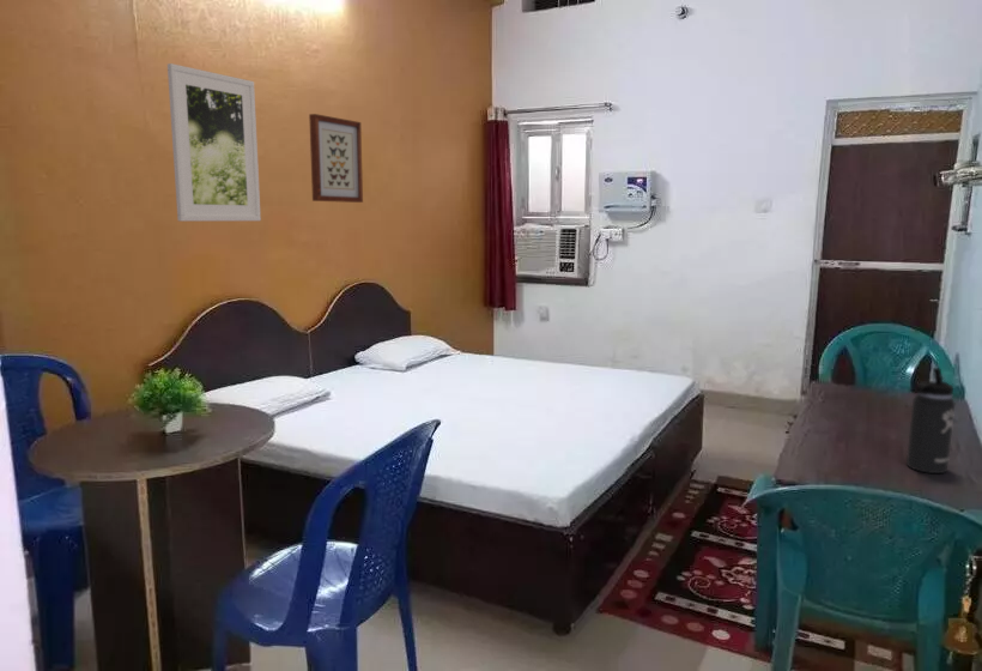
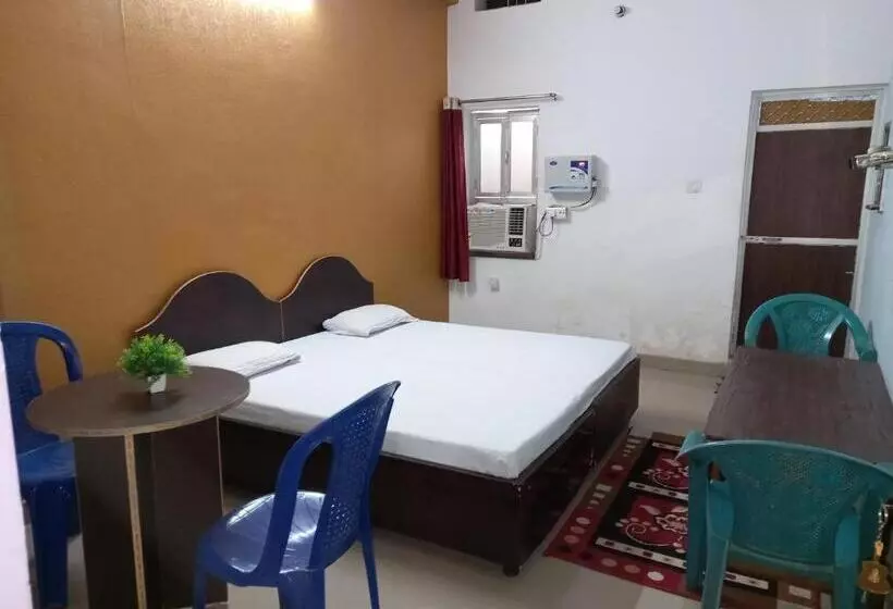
- thermos bottle (929, 418)
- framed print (217, 147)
- wall art (337, 159)
